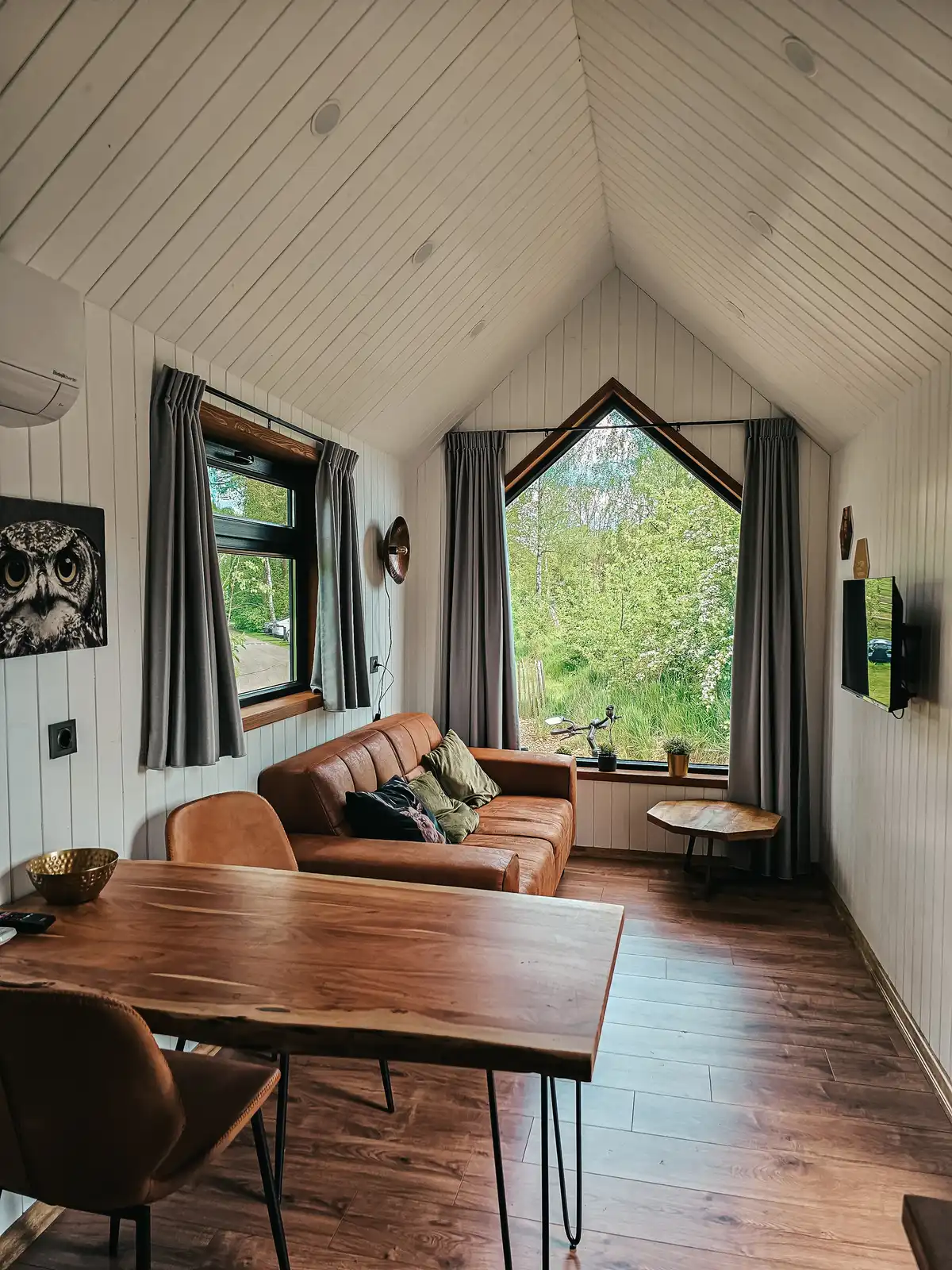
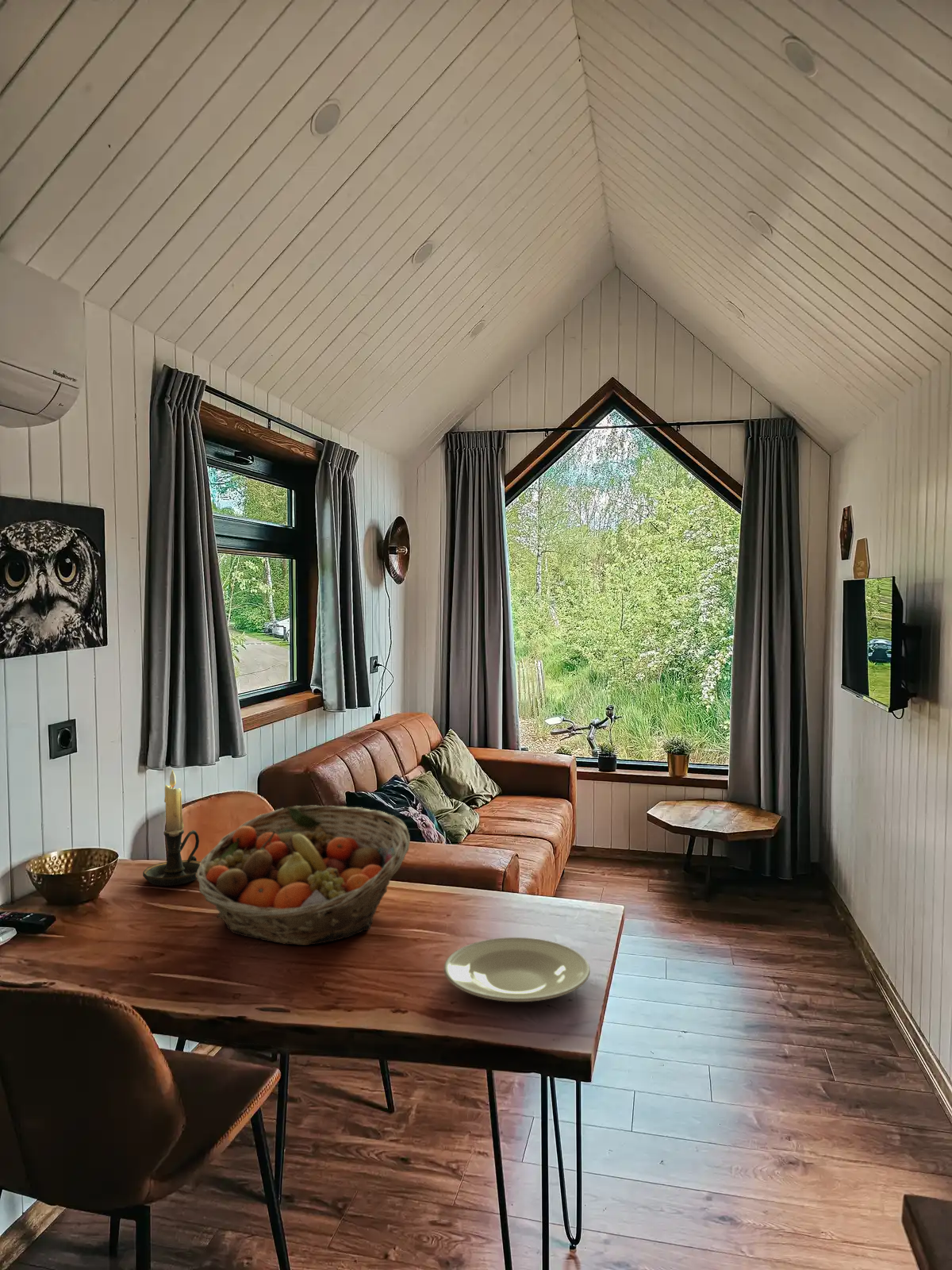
+ plate (516, 974)
+ fruit basket (304, 870)
+ candle holder (178, 821)
